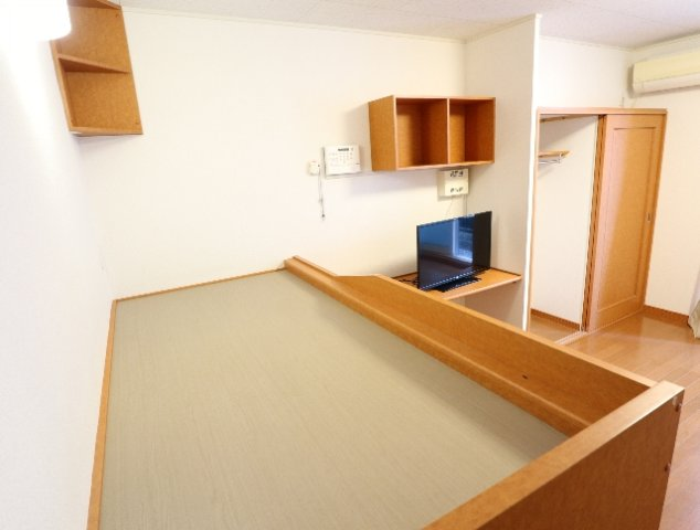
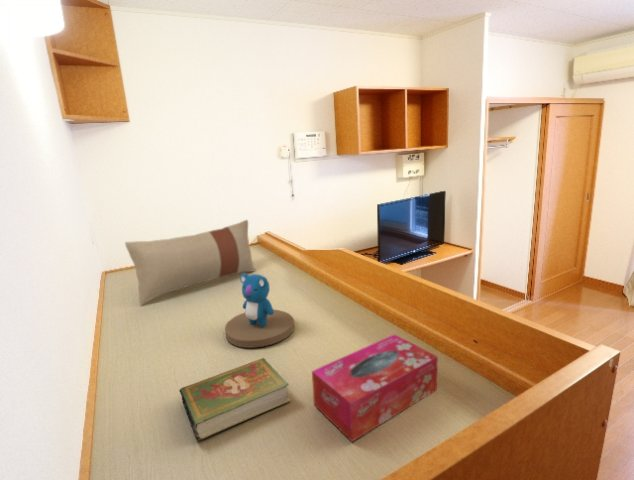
+ tissue box (376, 380)
+ book (234, 392)
+ pillow (198, 258)
+ teddy bear (257, 302)
